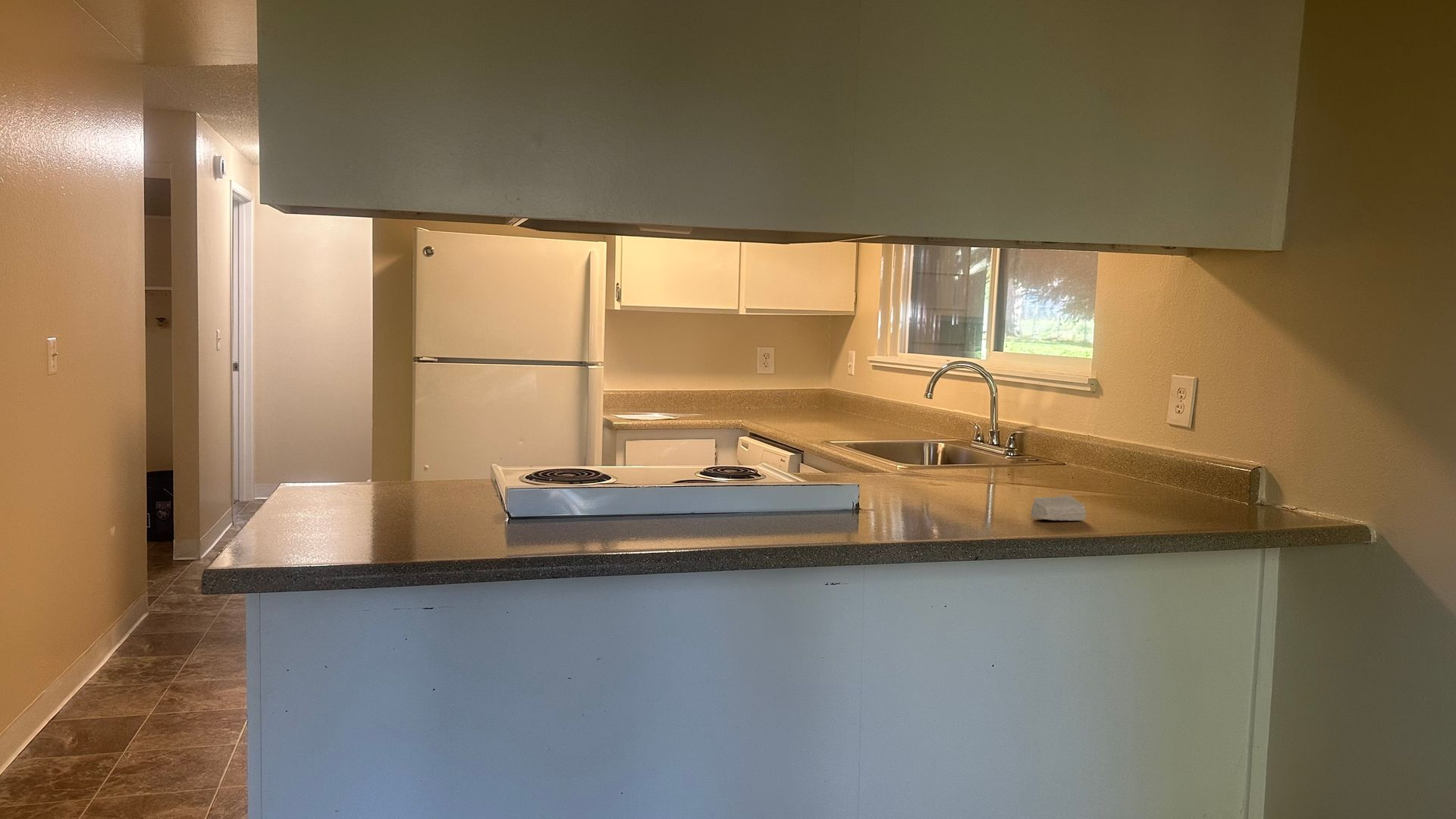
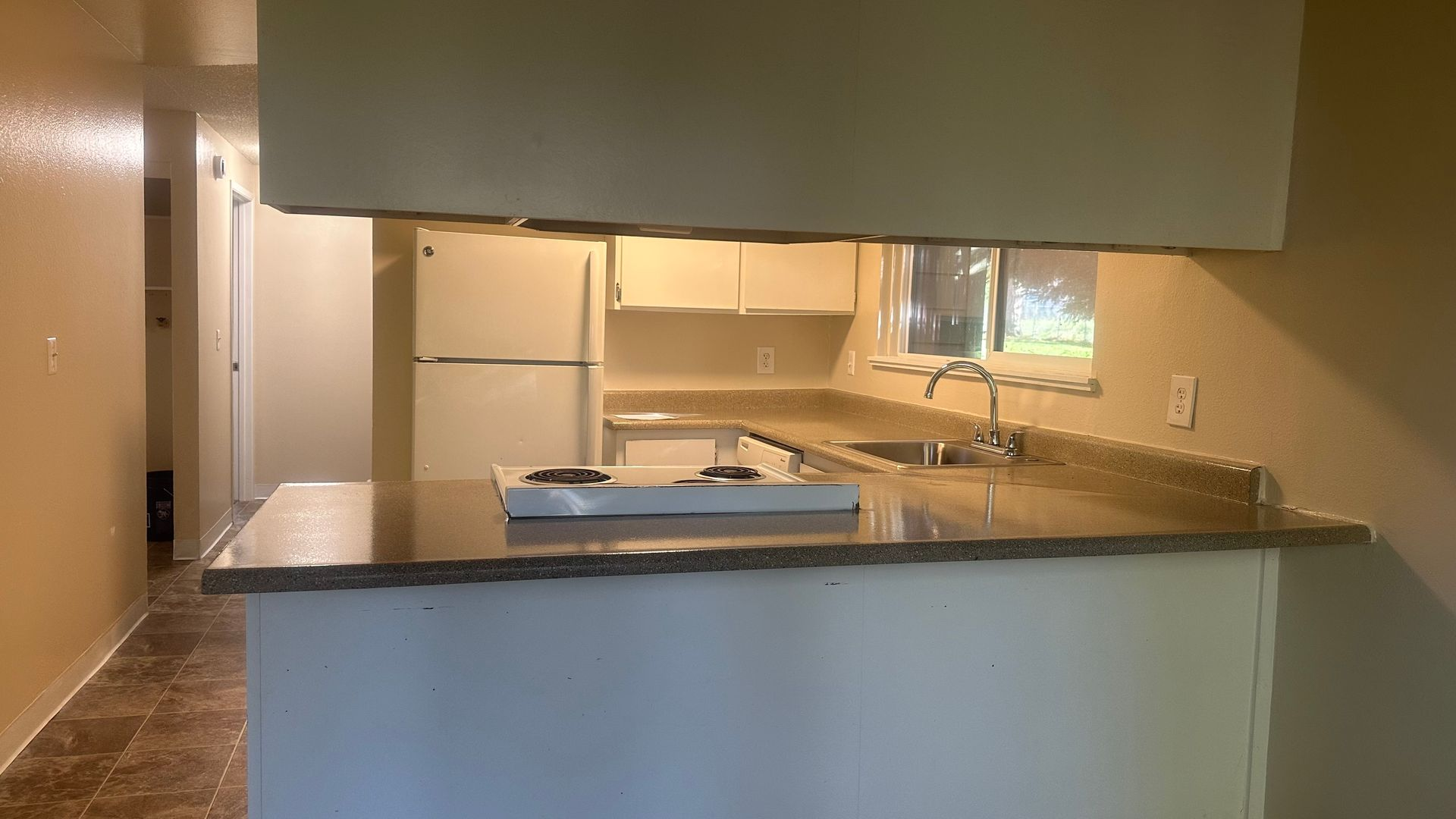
- soap bar (1056, 507)
